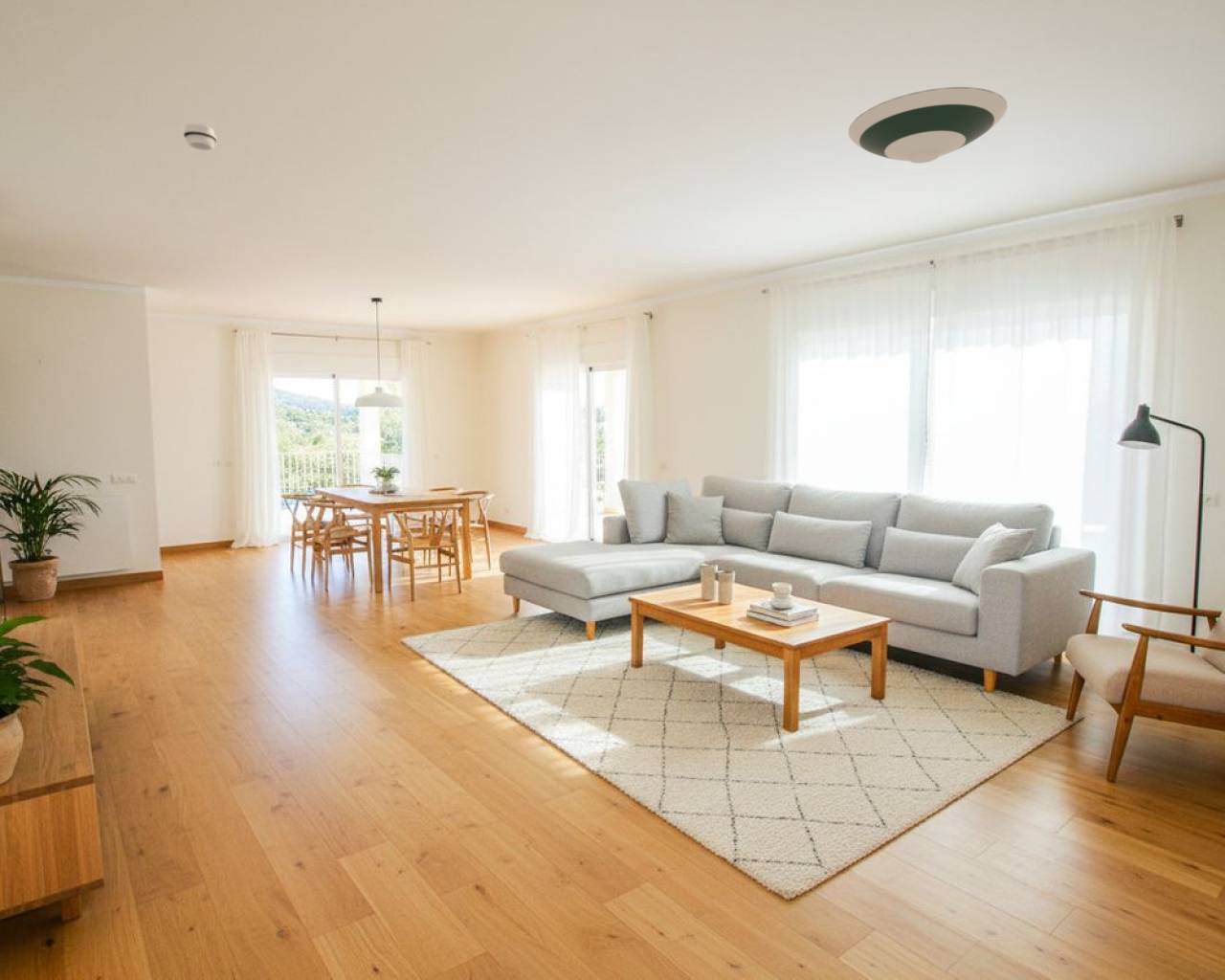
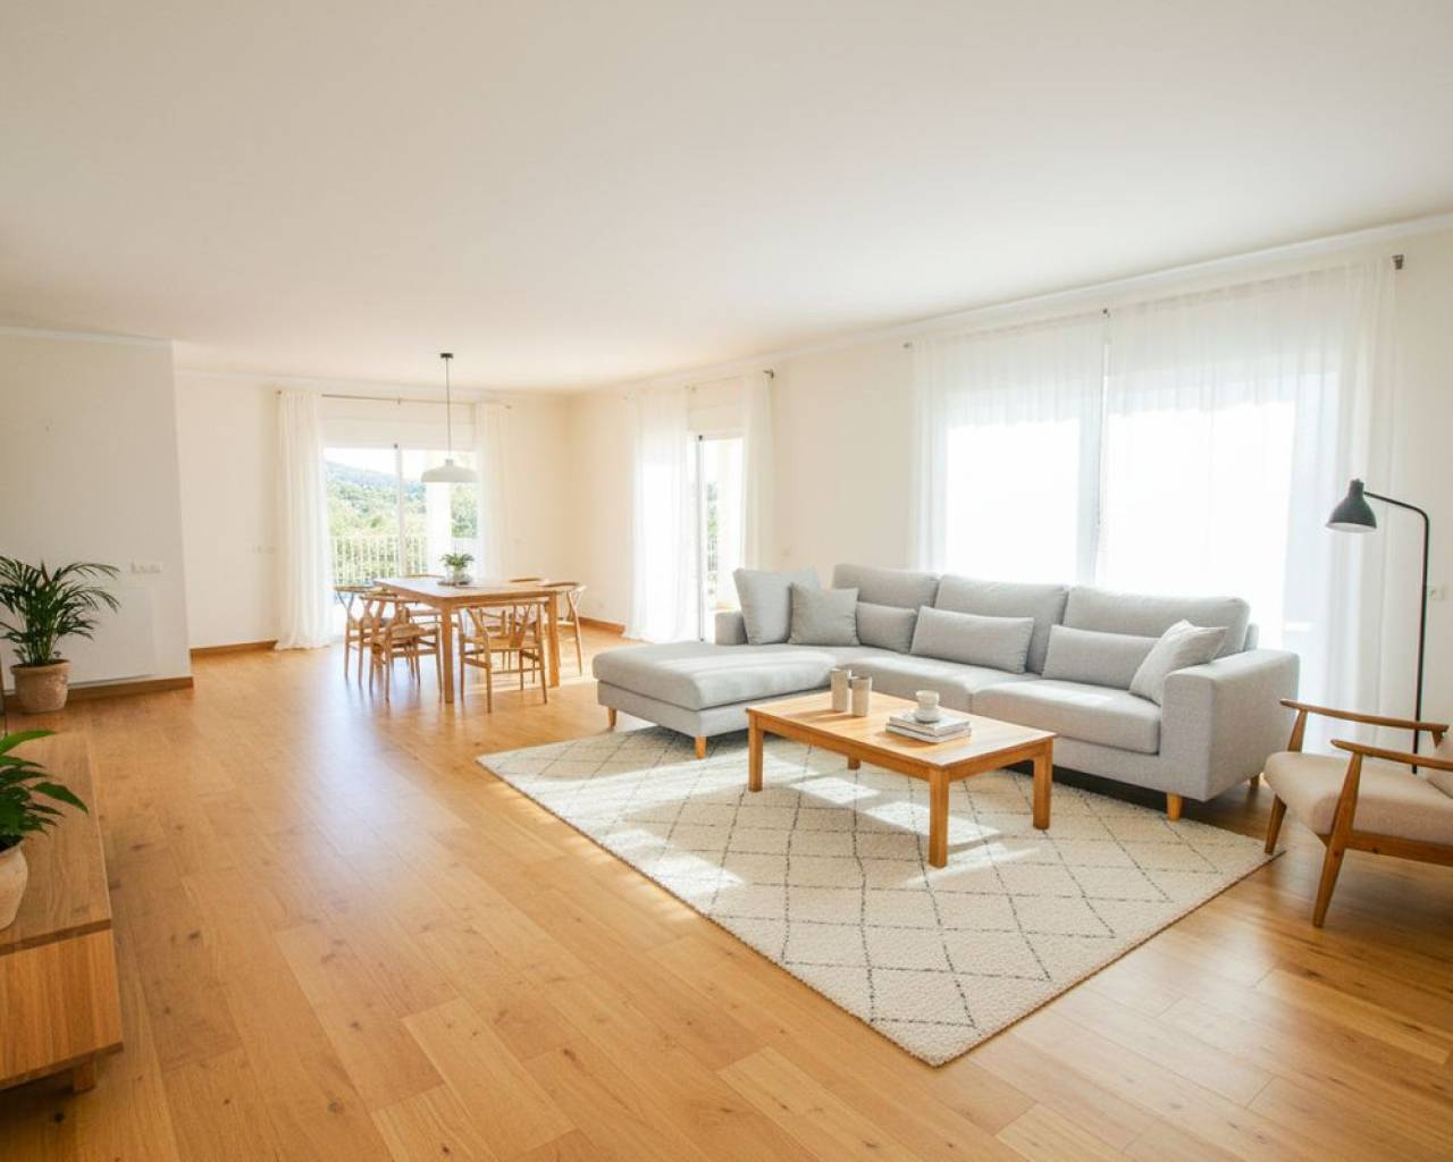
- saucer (924, 140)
- smoke detector (200, 137)
